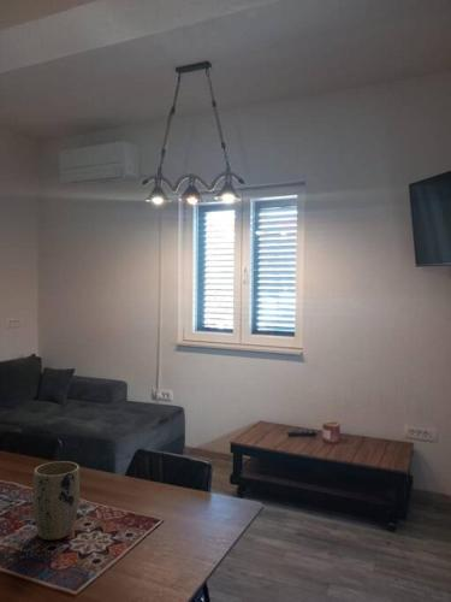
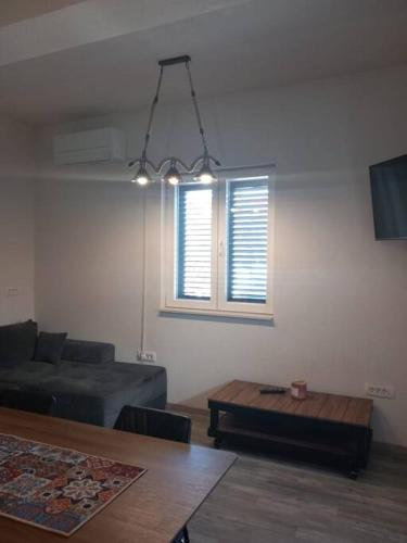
- plant pot (55, 500)
